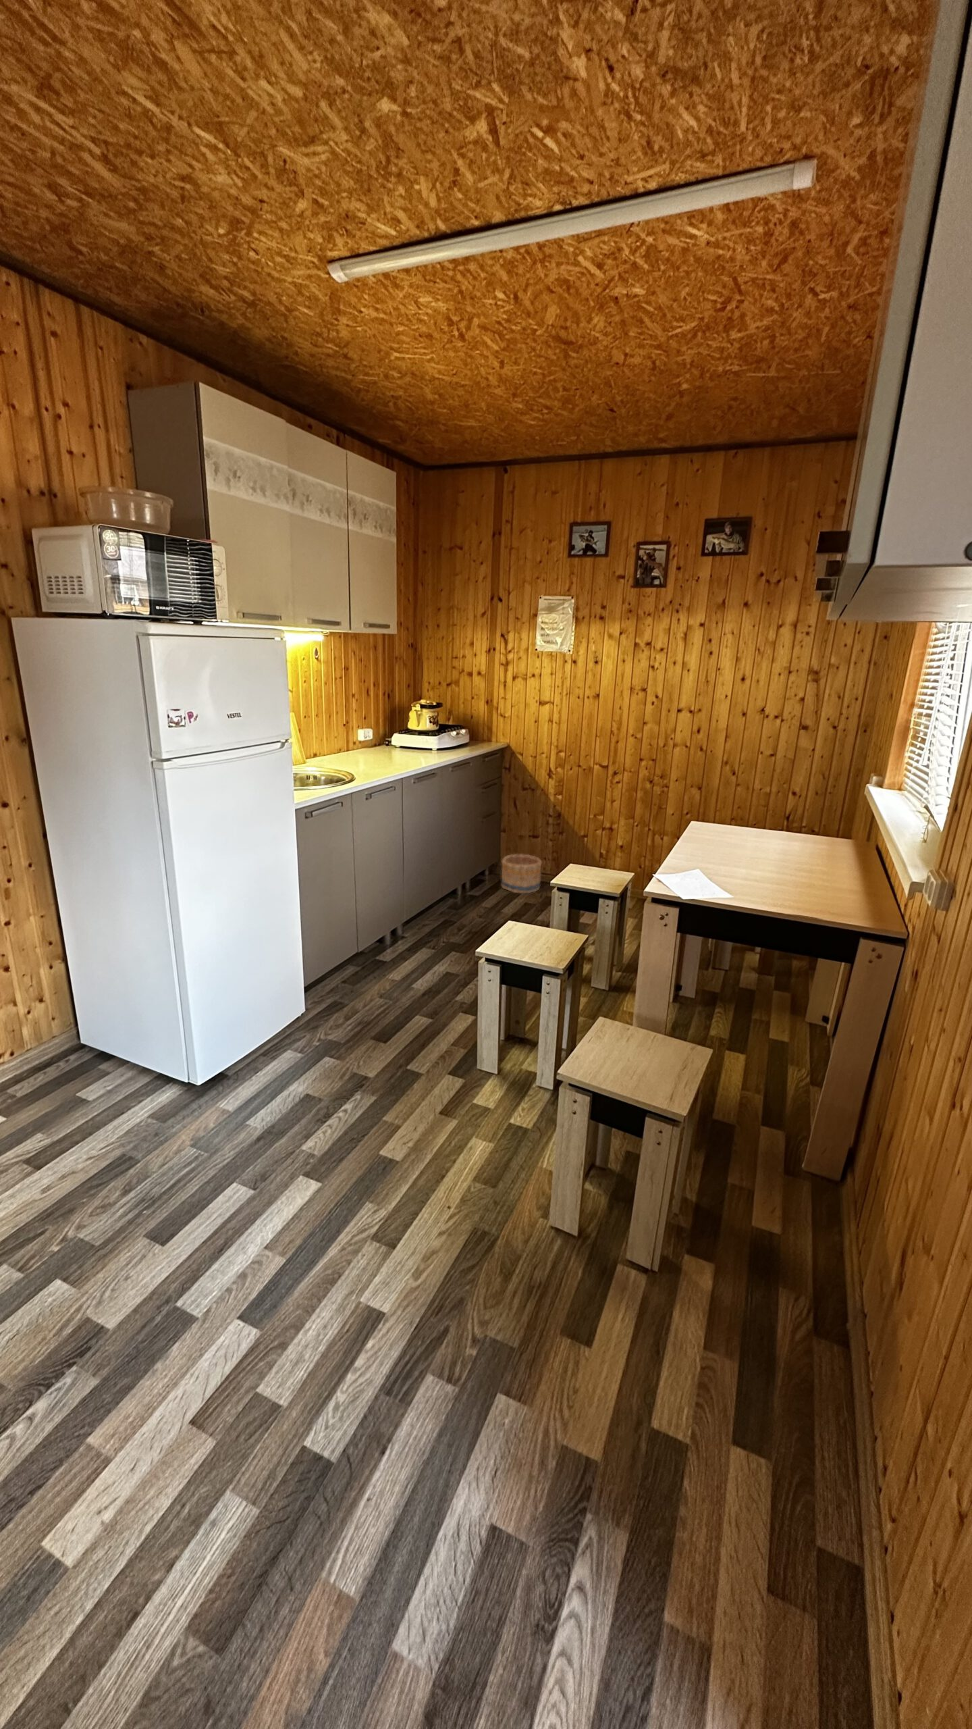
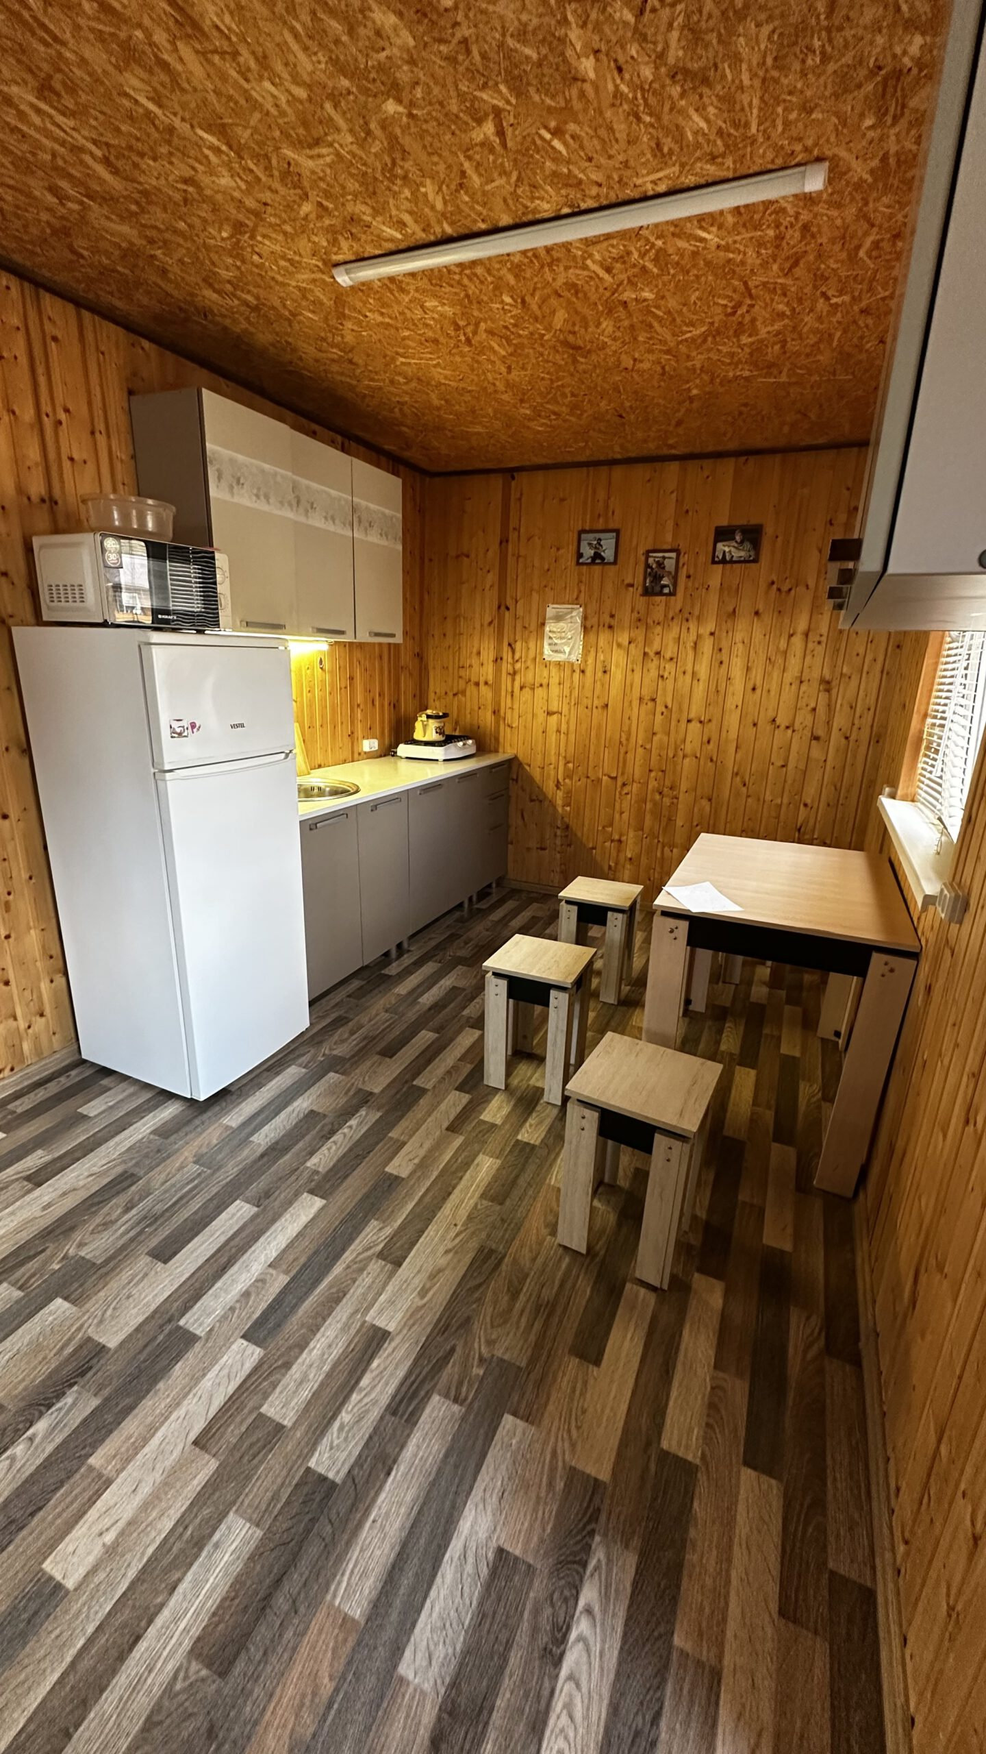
- basket (521, 873)
